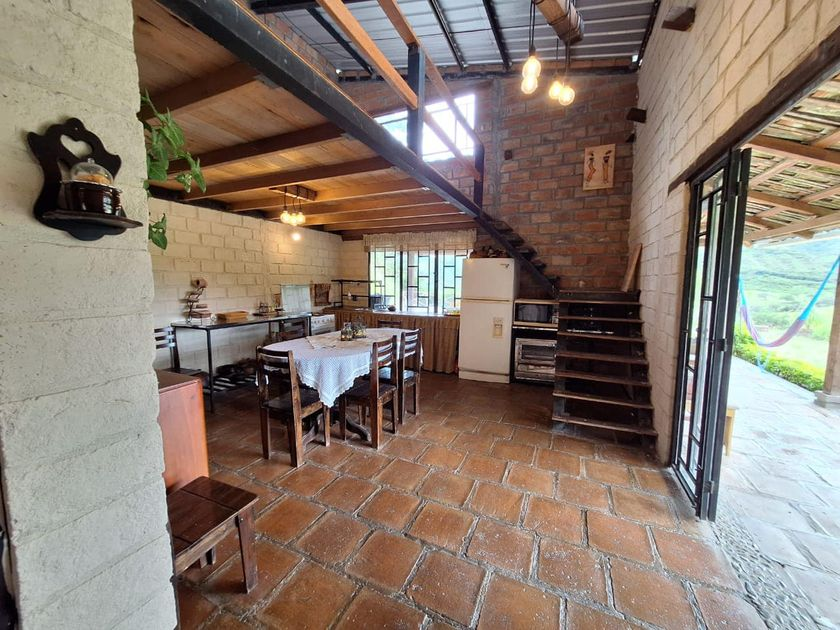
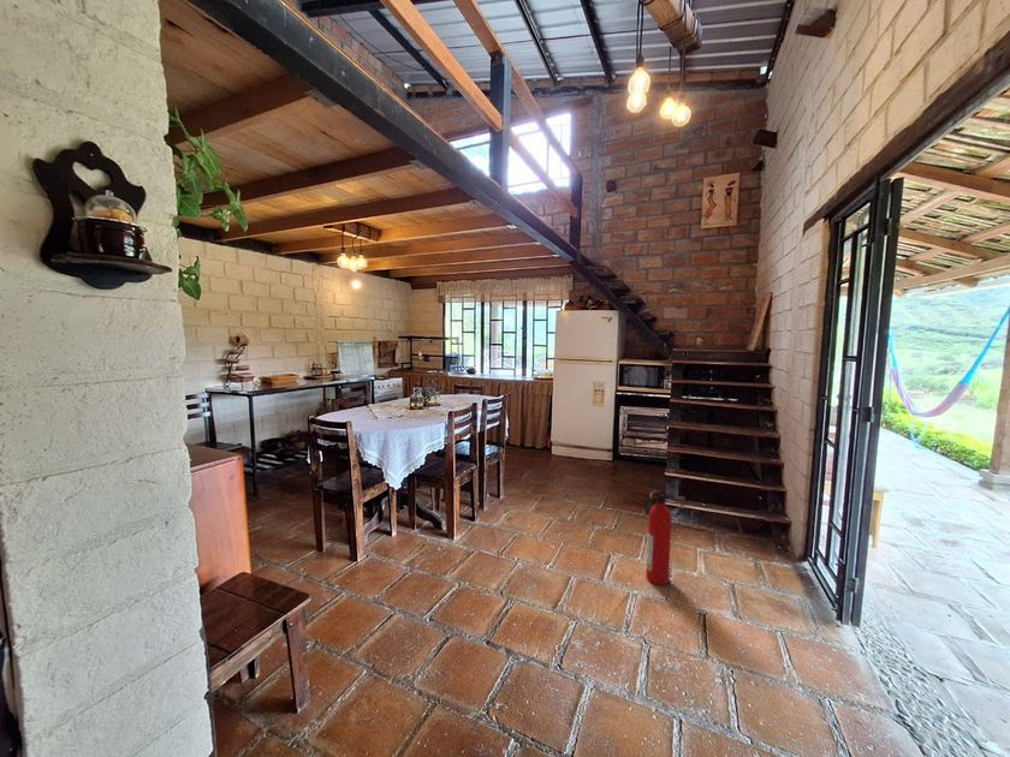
+ fire extinguisher (658, 535)
